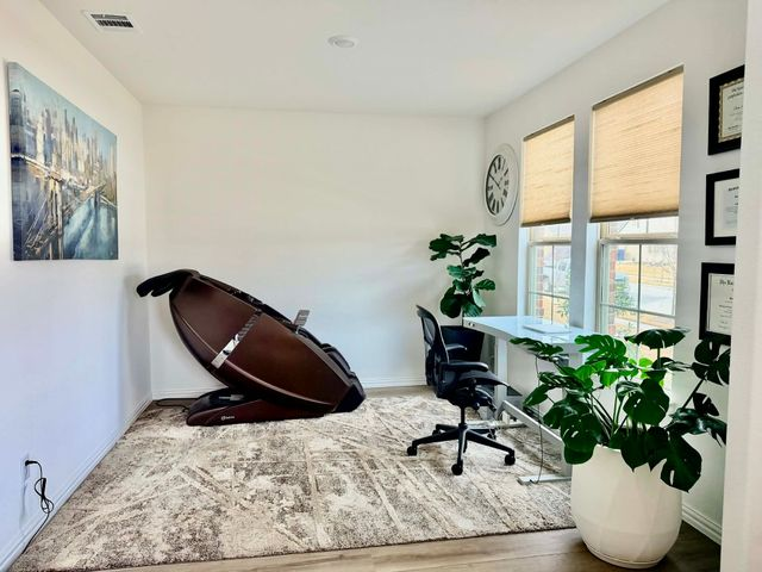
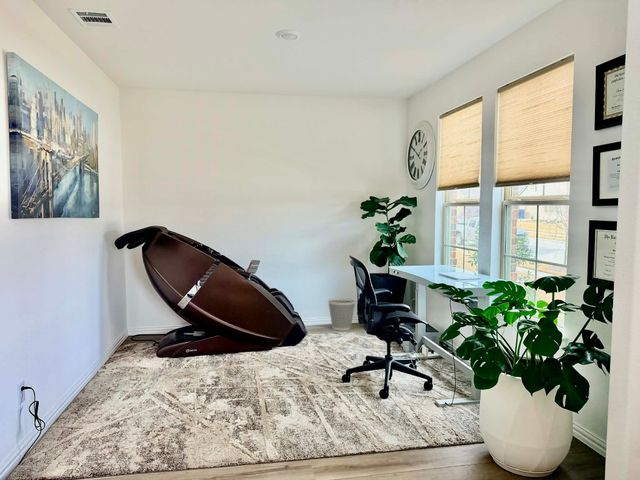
+ wastebasket (341, 314)
